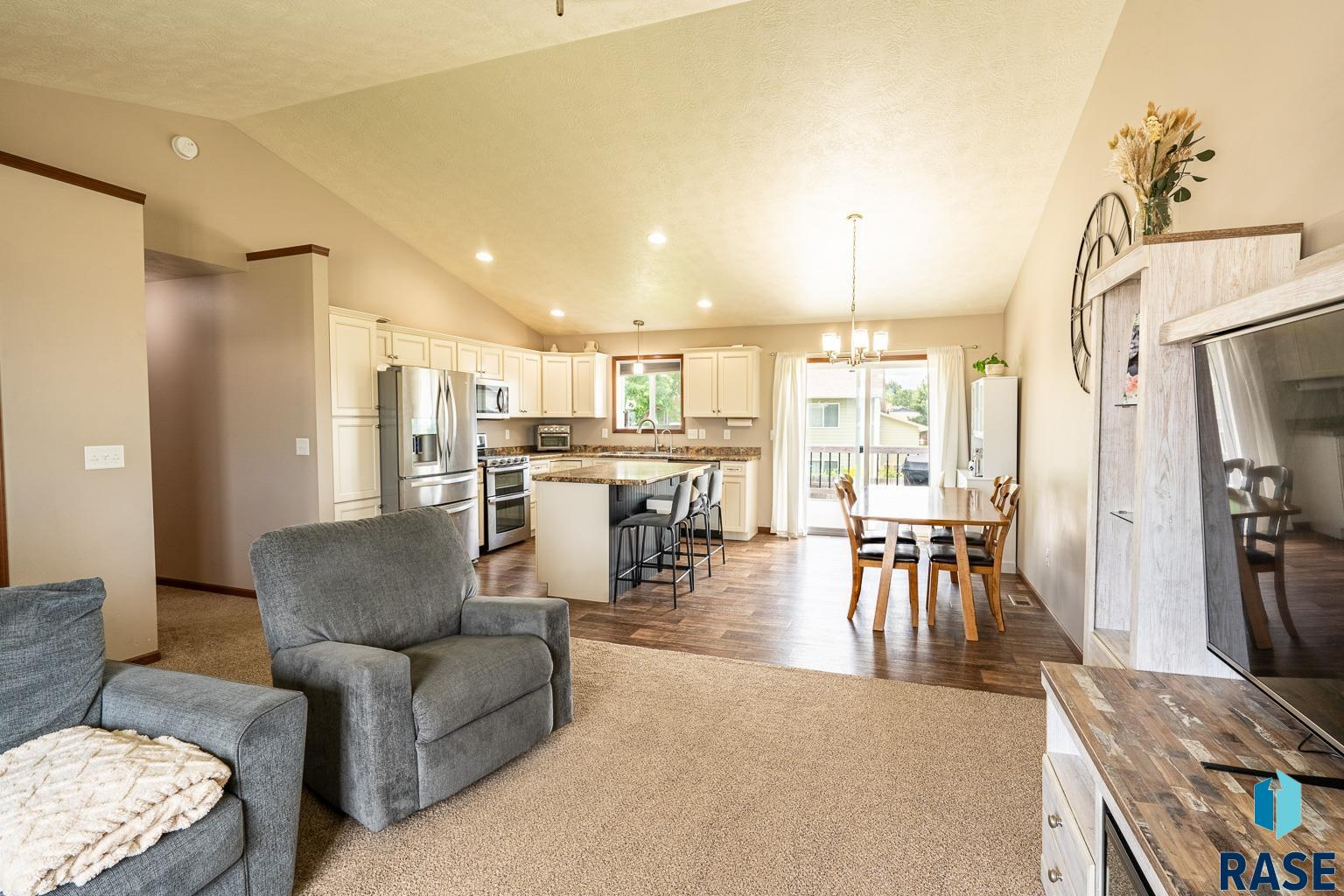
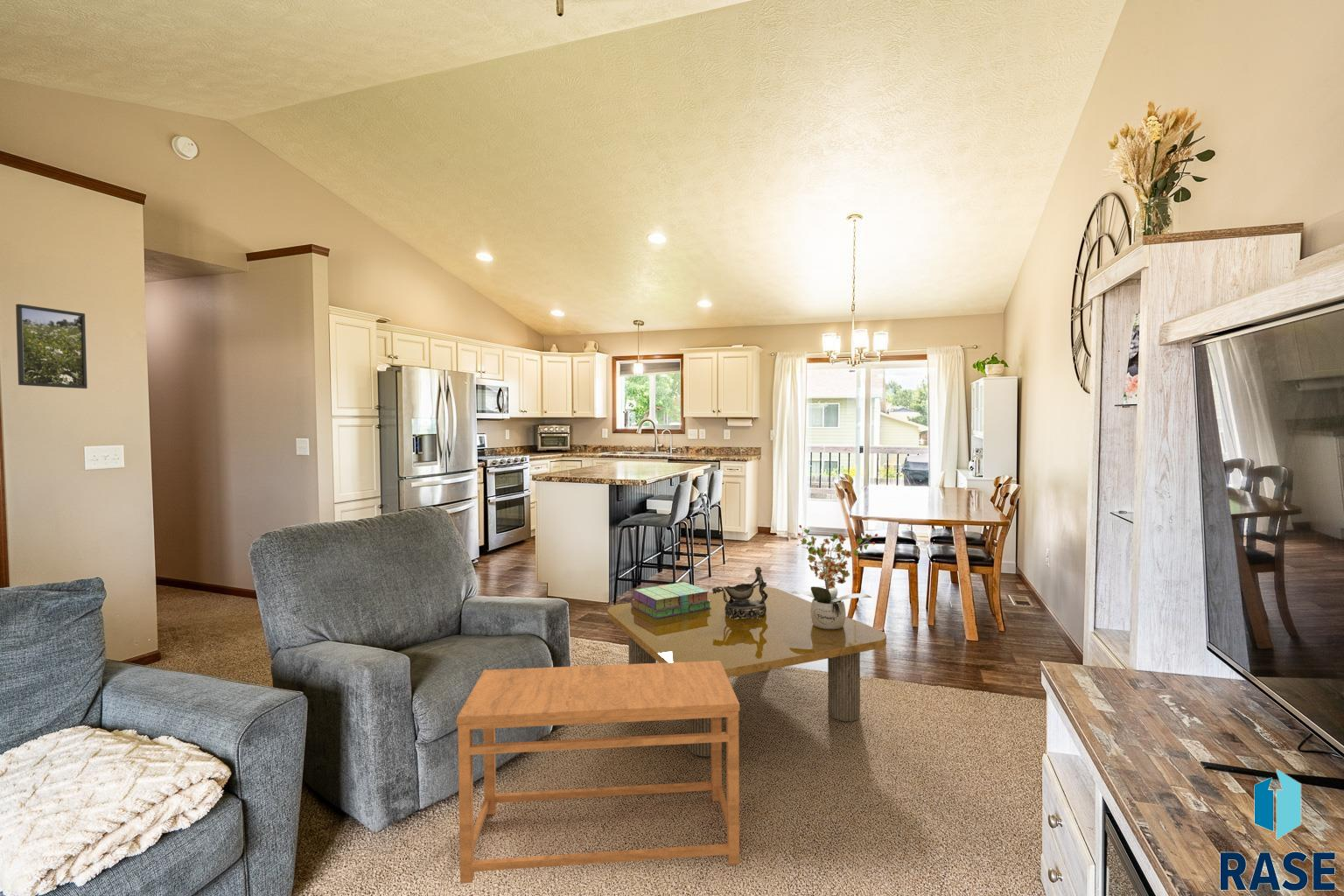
+ side table (603, 747)
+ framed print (52, 347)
+ potted plant (830, 577)
+ decorative bowl (741, 591)
+ coffee table (737, 659)
+ stack of books (670, 598)
